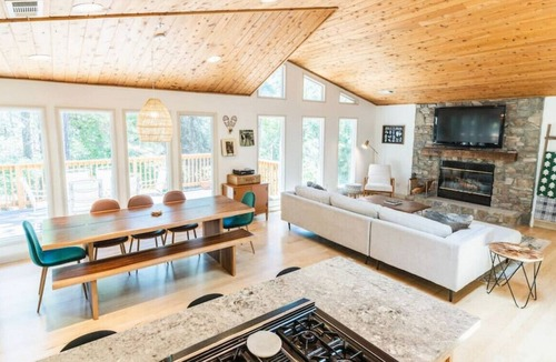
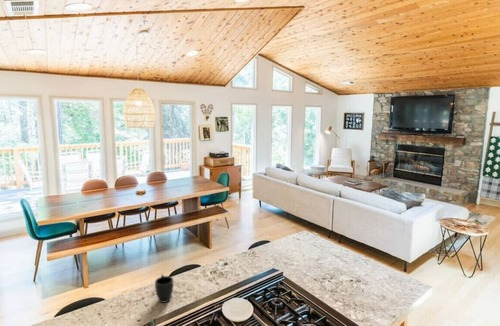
+ mug (164, 287)
